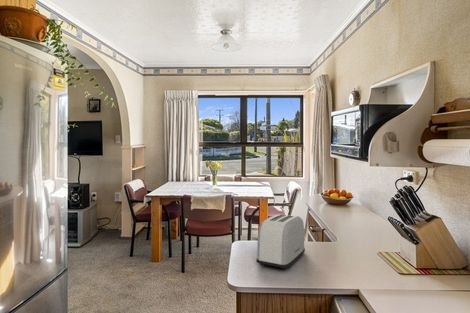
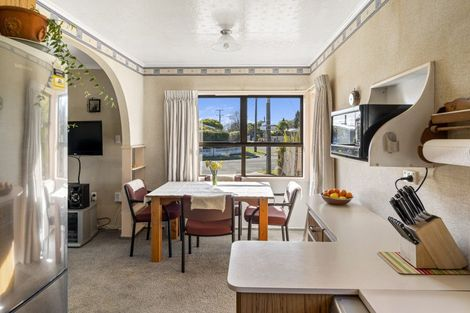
- toaster (282, 237)
